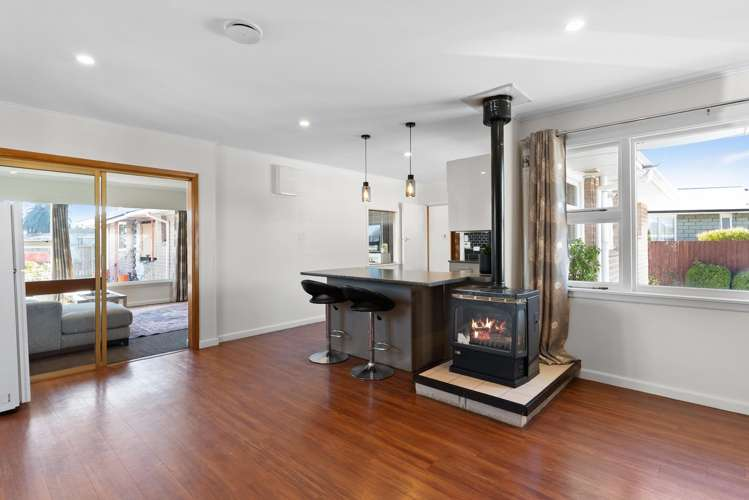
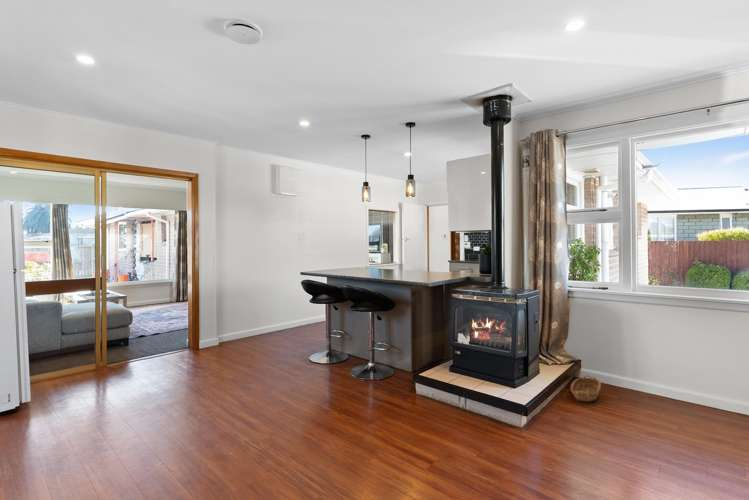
+ basket (585, 386)
